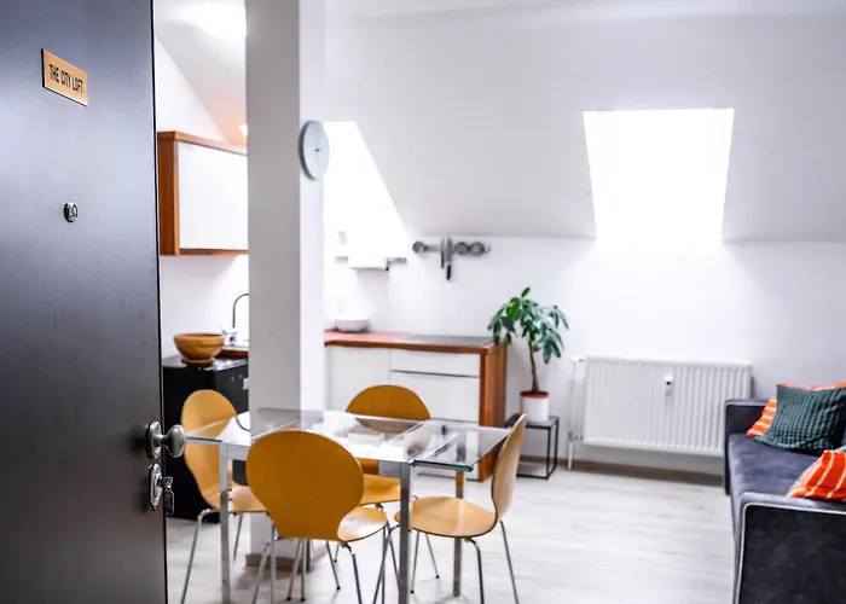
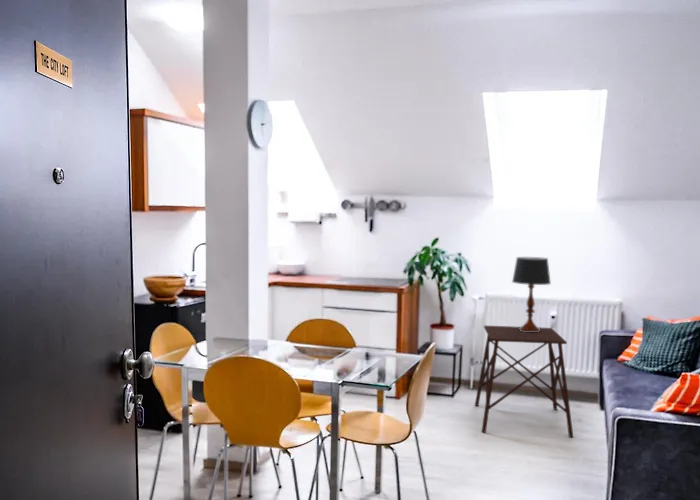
+ side table (522, 376)
+ table lamp (530, 294)
